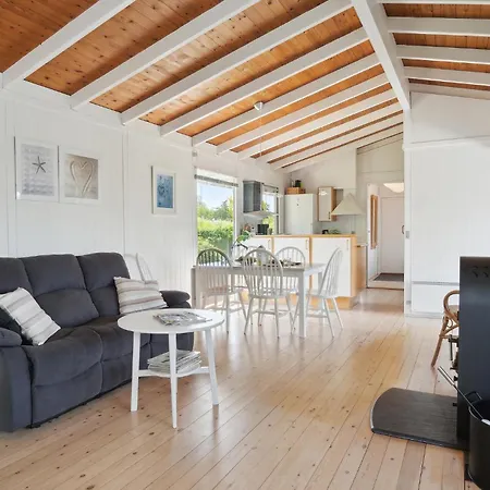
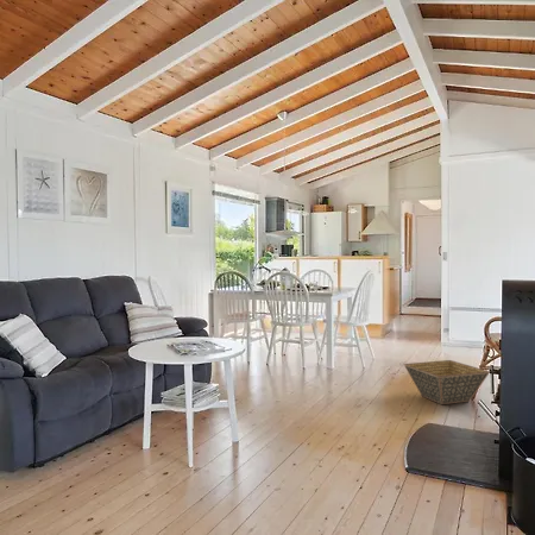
+ basket (445, 383)
